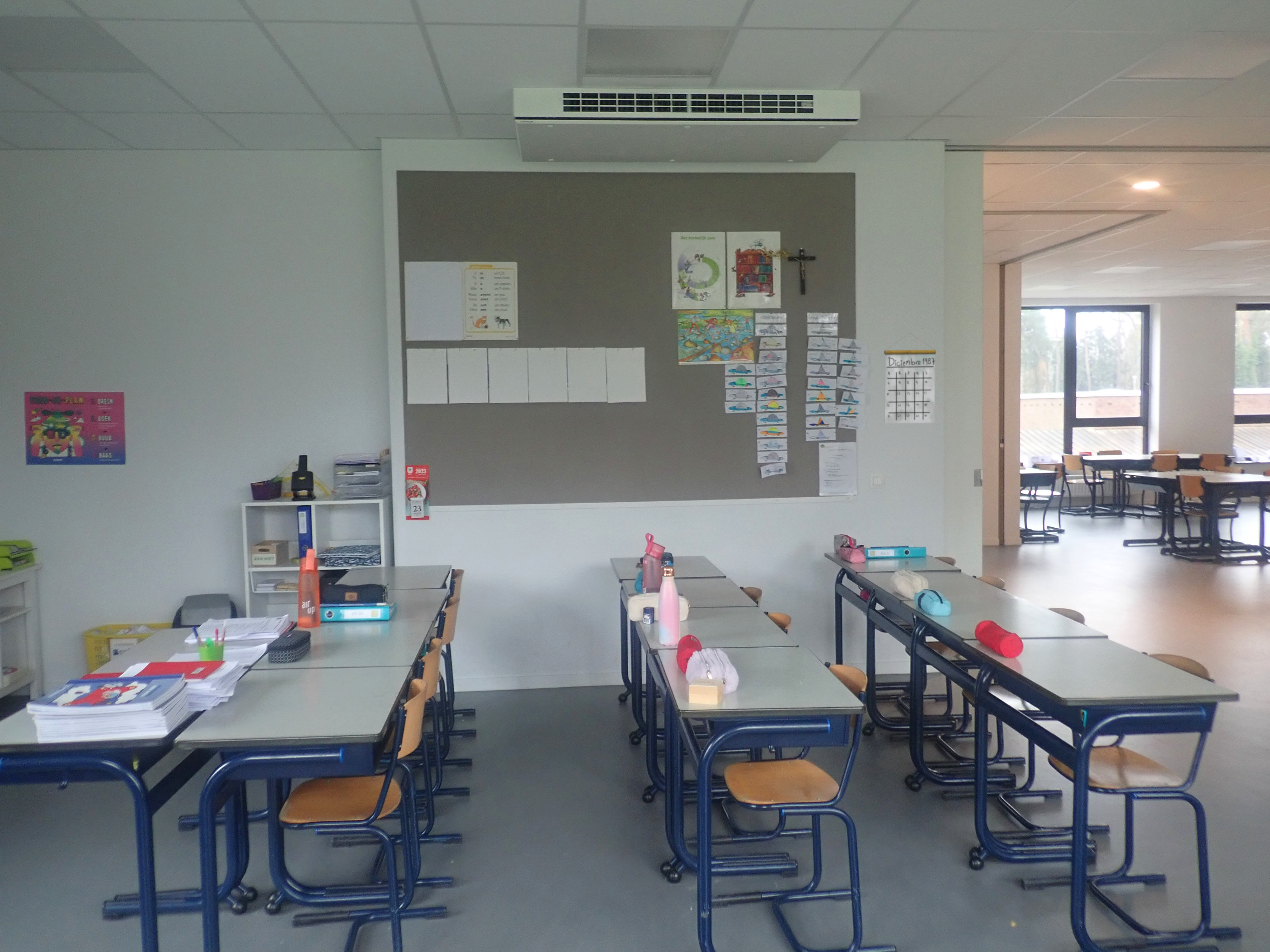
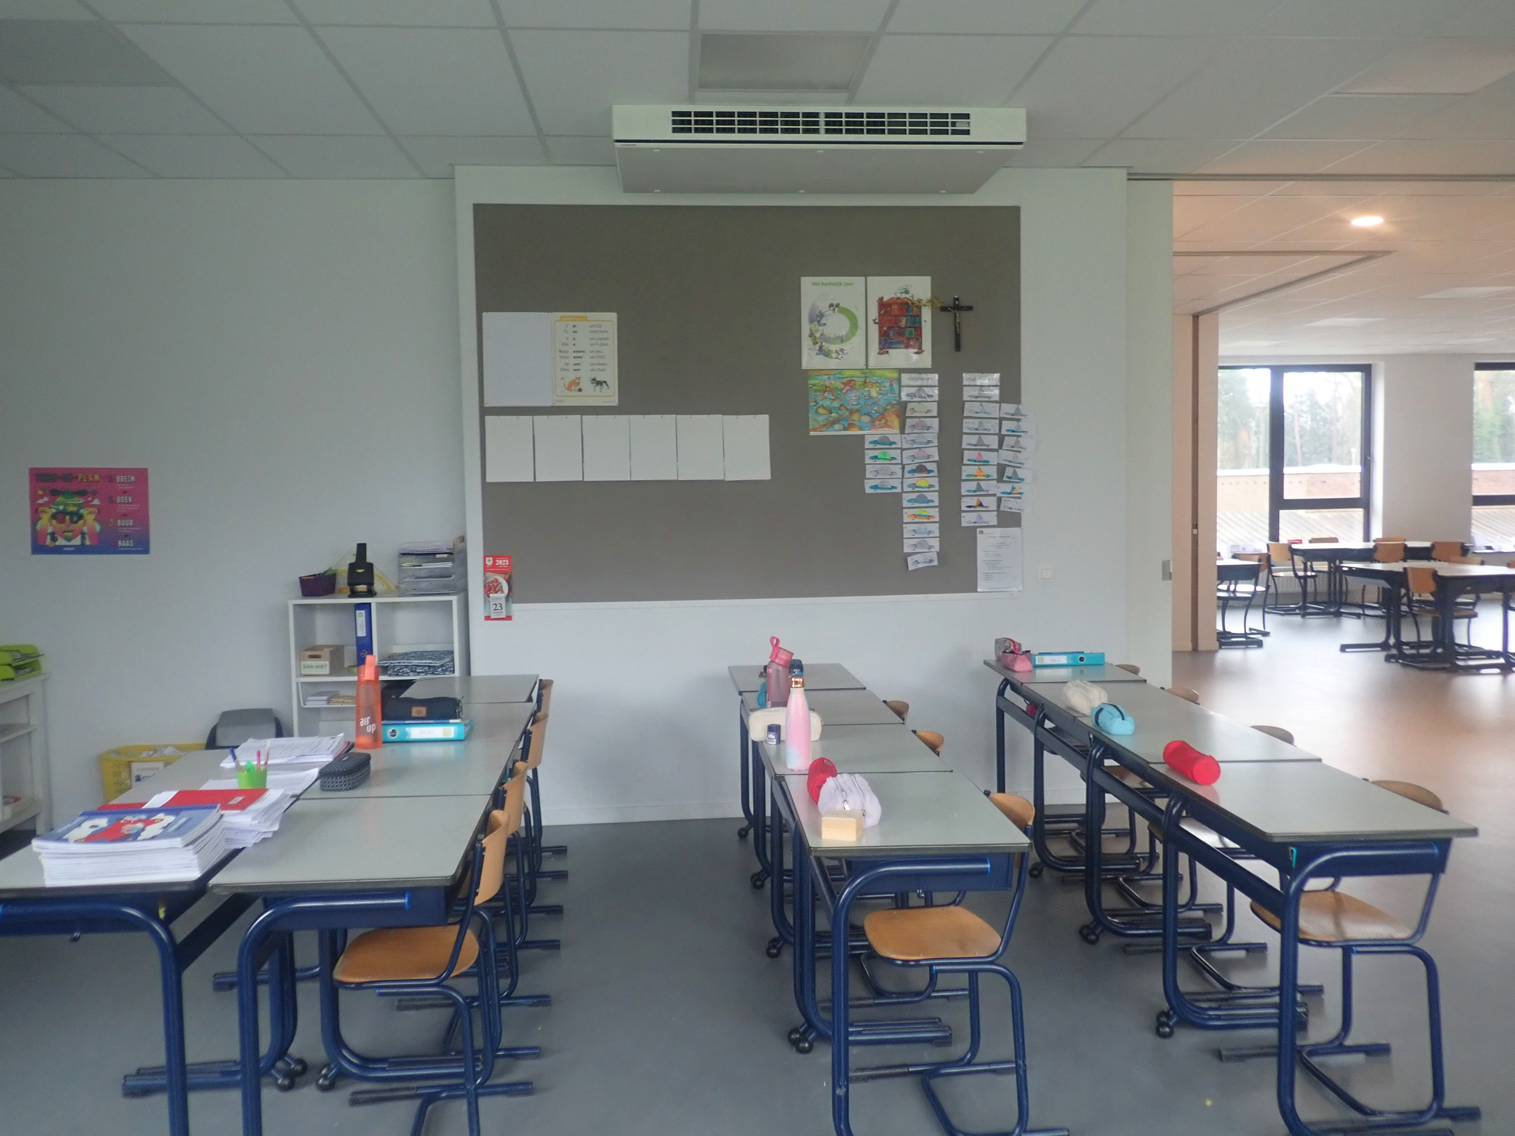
- calendar (910, 378)
